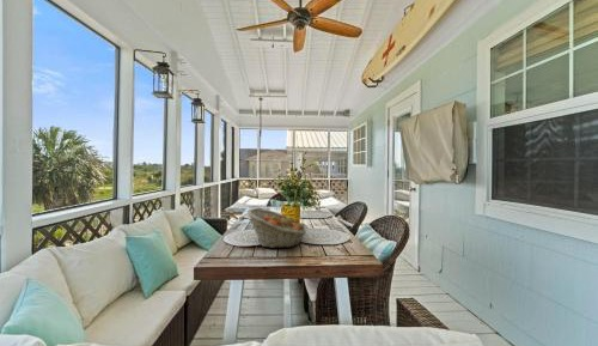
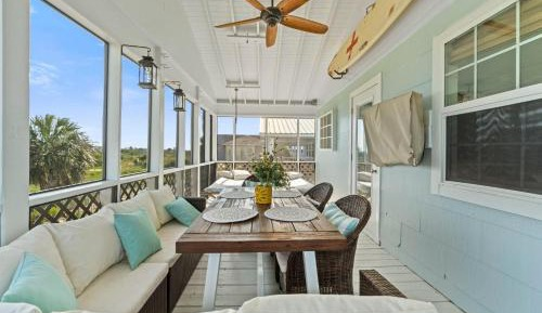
- fruit basket (276, 225)
